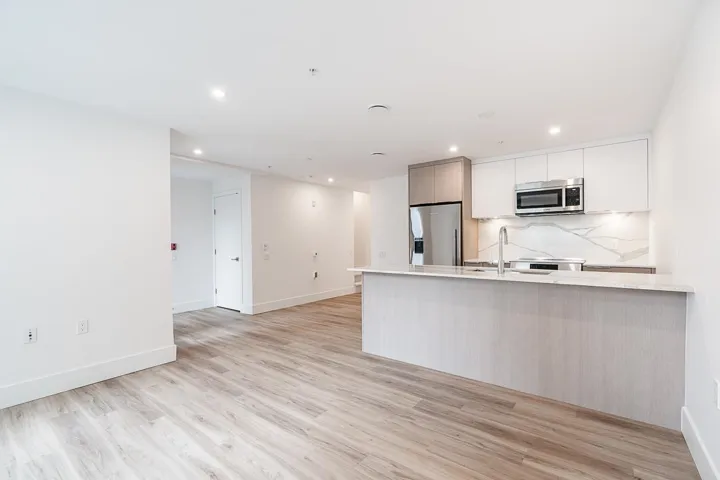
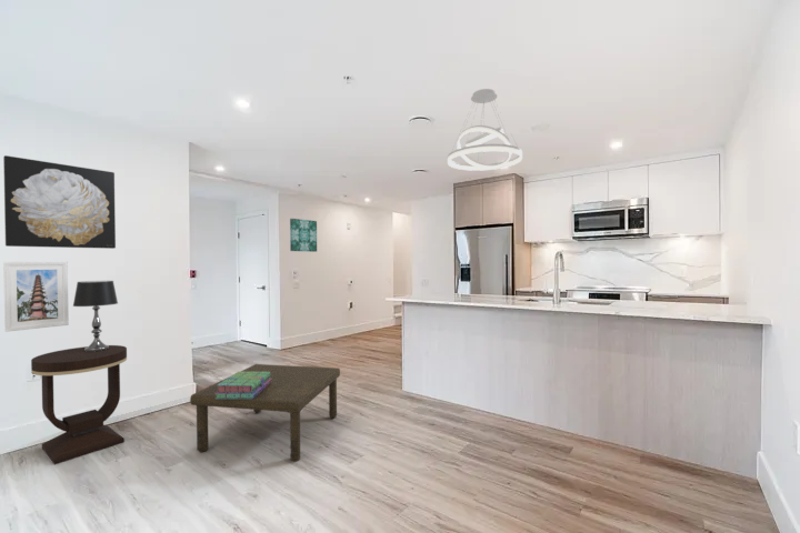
+ stack of books (244, 383)
+ wall art (63, 205)
+ pendant light (483, 129)
+ wall art (303, 235)
+ side table (83, 412)
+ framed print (37, 294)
+ table lamp (96, 314)
+ coffee table (273, 405)
